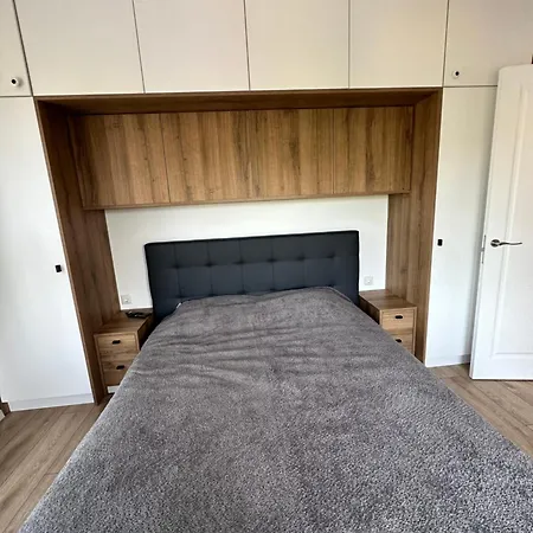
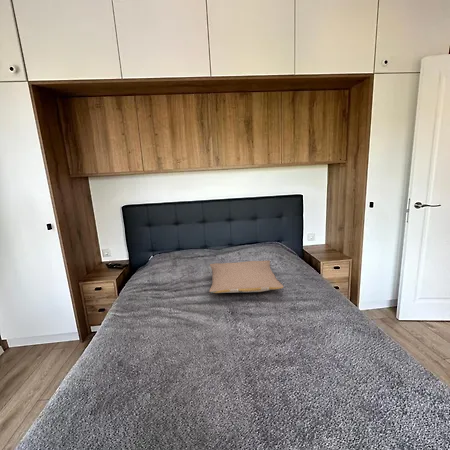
+ pillow (243, 276)
